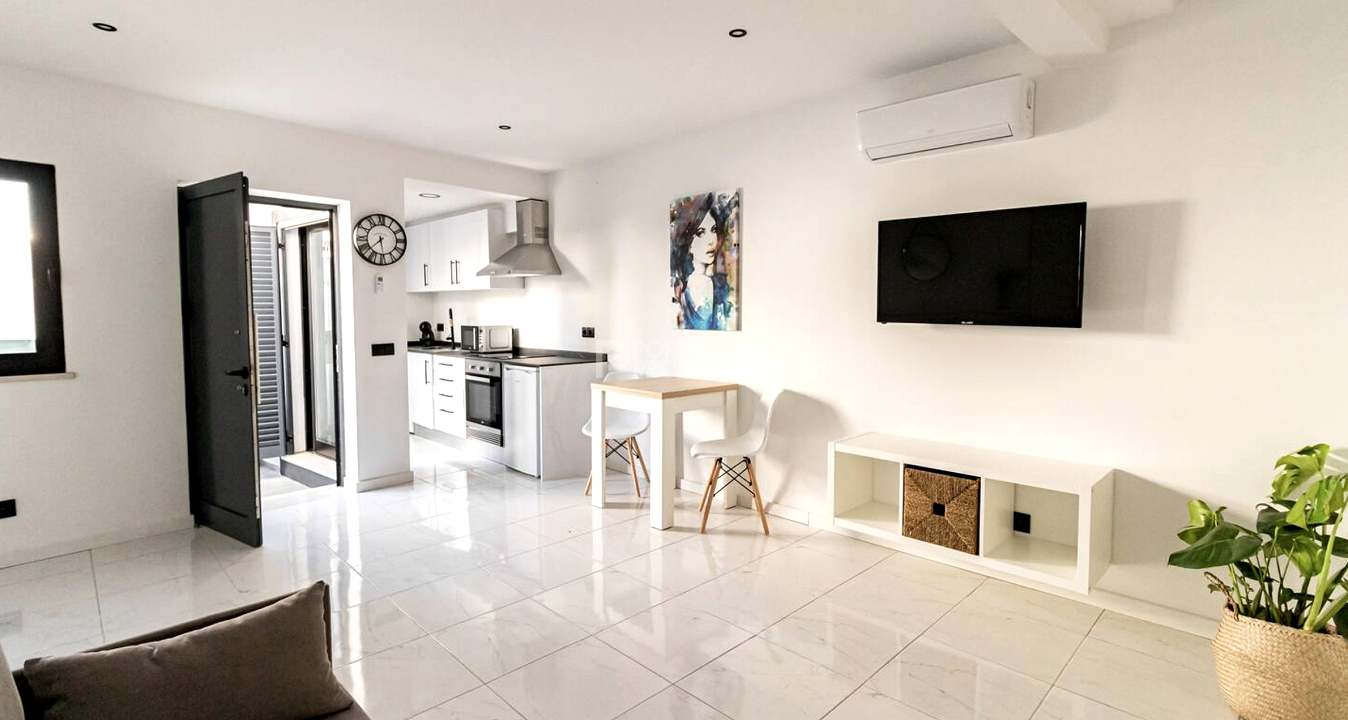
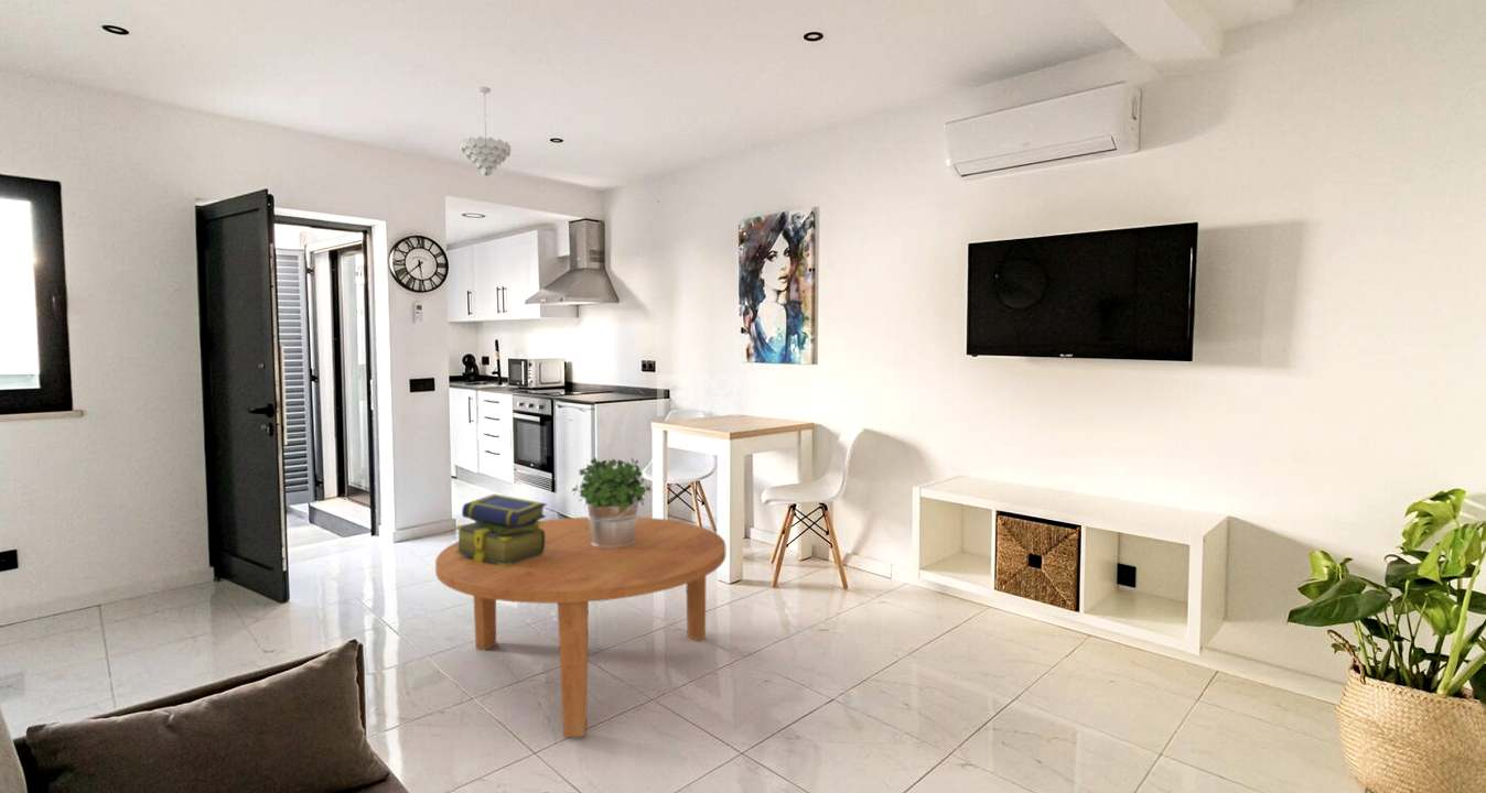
+ pendant light (485, 132)
+ stack of books (504, 526)
+ potted plant (612, 500)
+ coffee table (586, 607)
